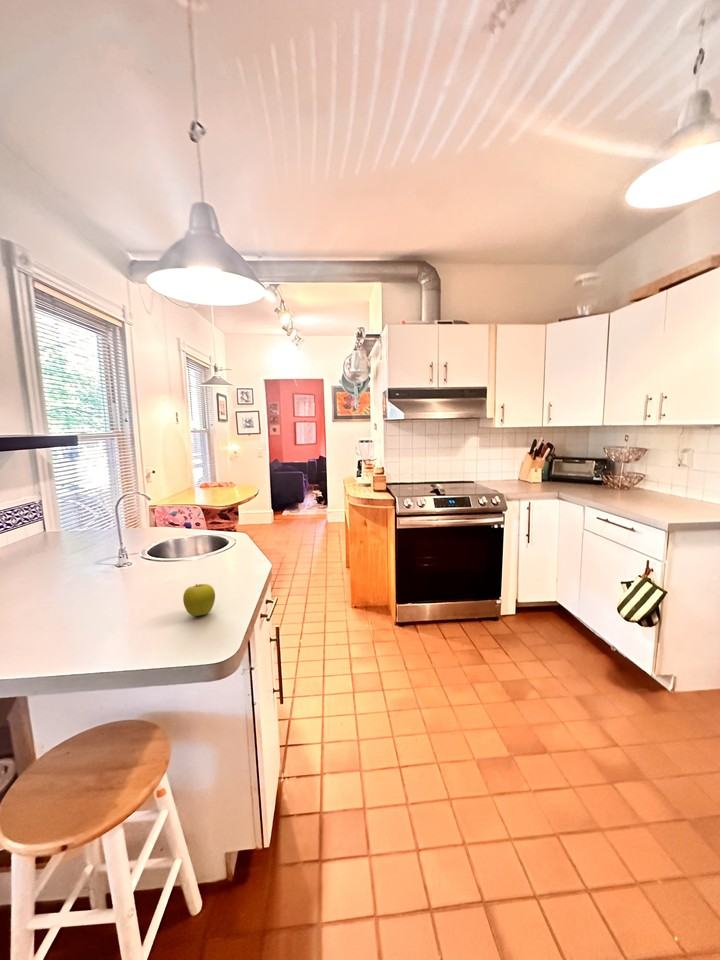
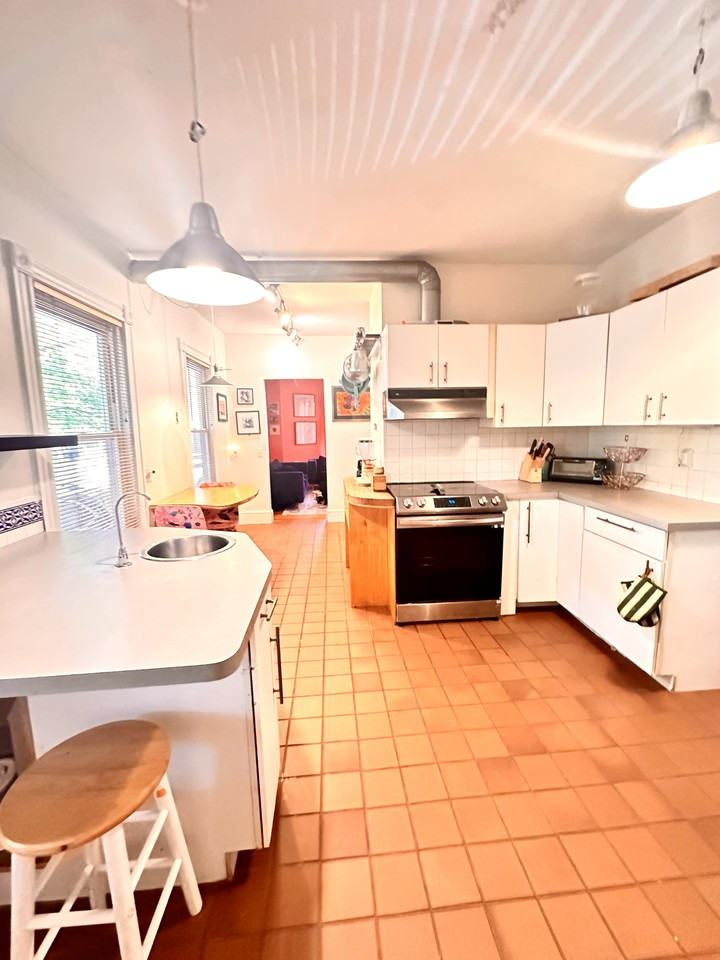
- fruit (199, 599)
